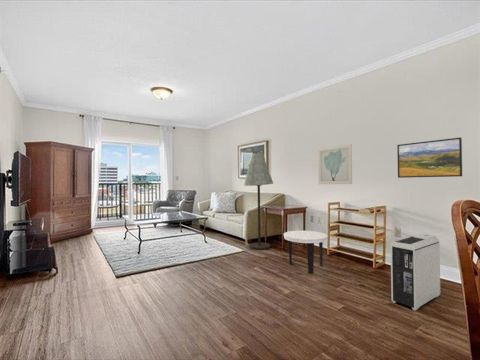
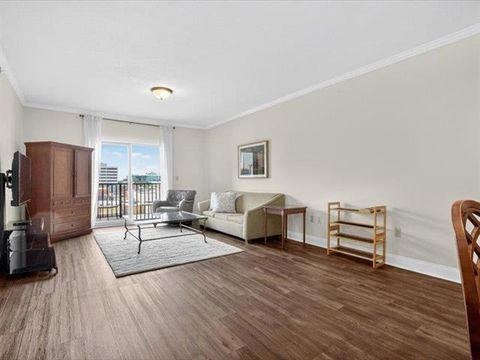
- side table (307, 250)
- floor lamp (258, 200)
- air purifier (415, 268)
- wall art (334, 165)
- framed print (427, 159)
